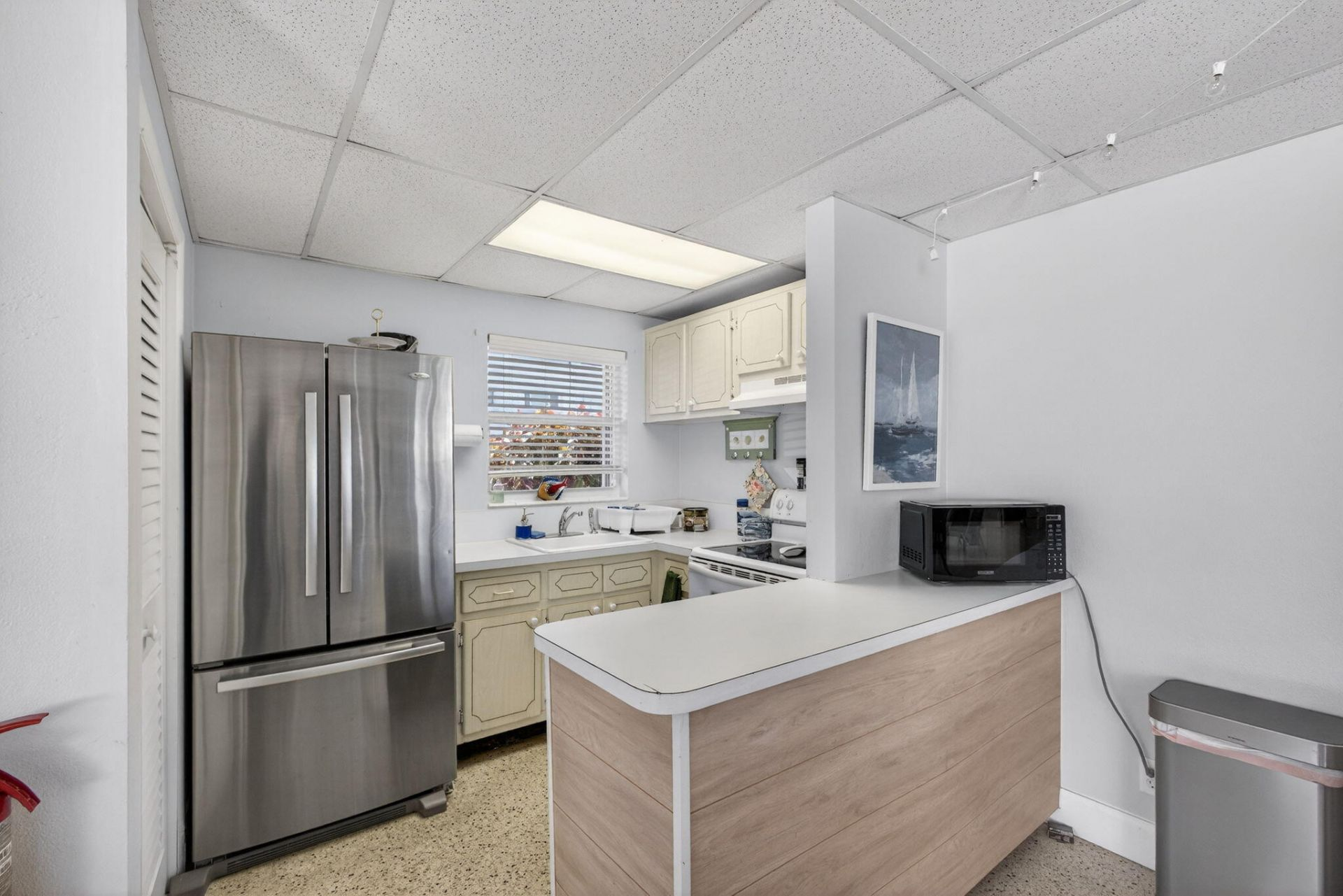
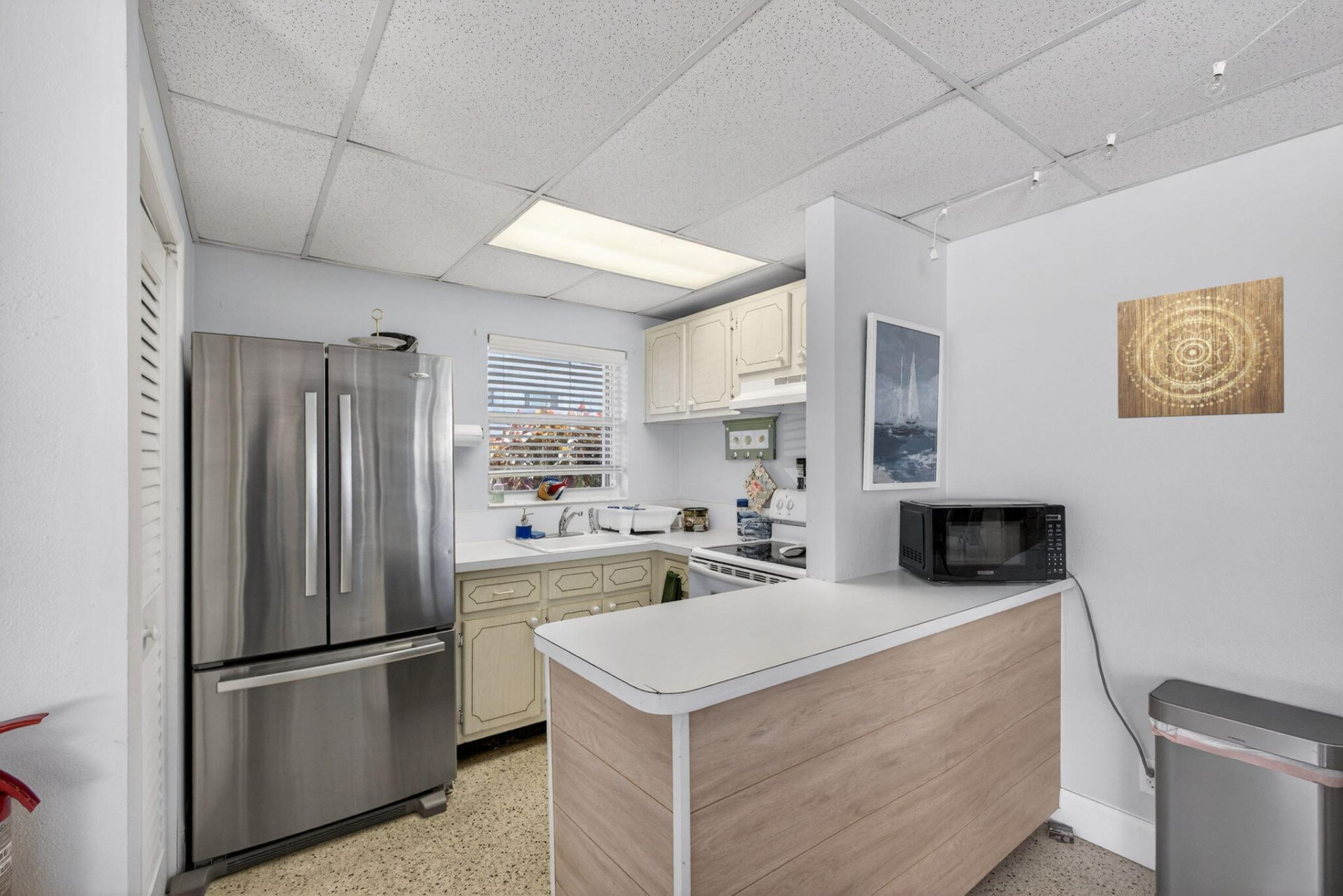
+ wall art (1194, 353)
